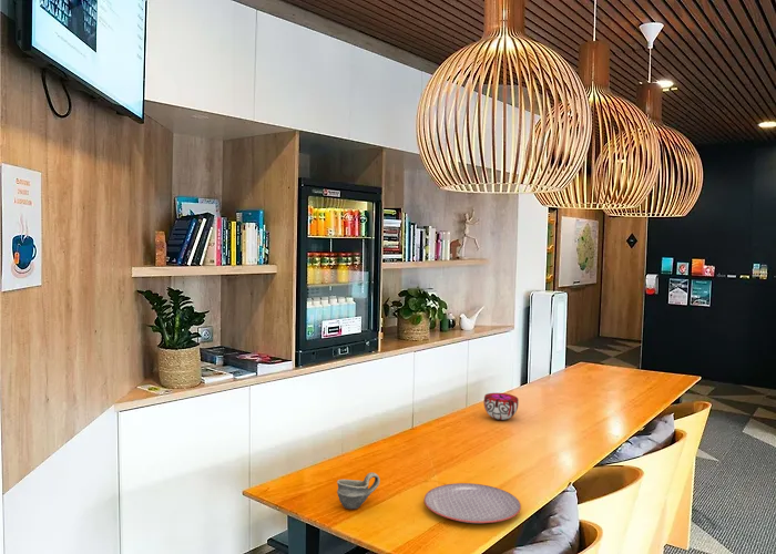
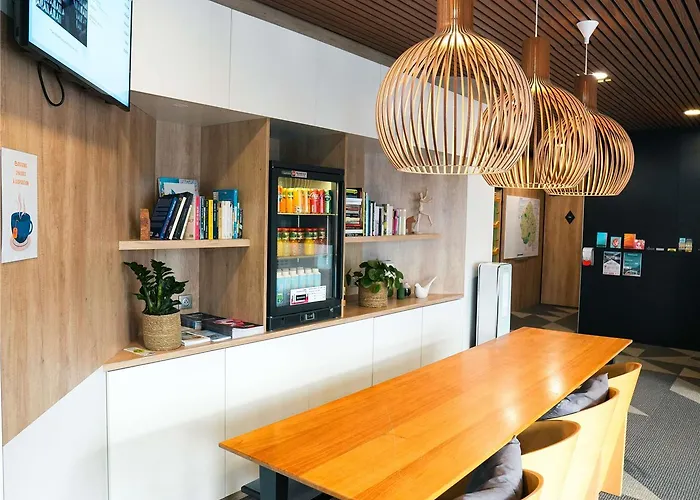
- decorative bowl (500, 407)
- plate (471, 504)
- cup (356, 491)
